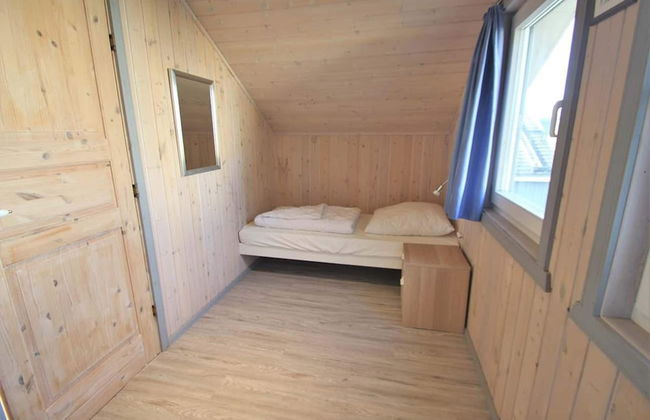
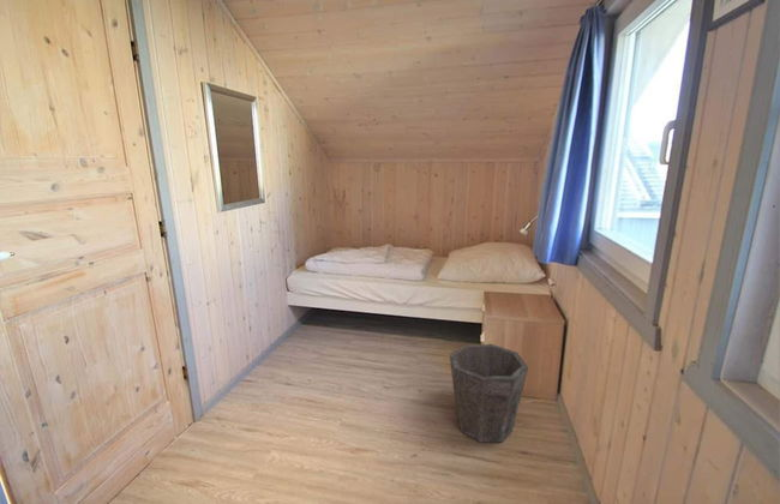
+ waste bin (485, 392)
